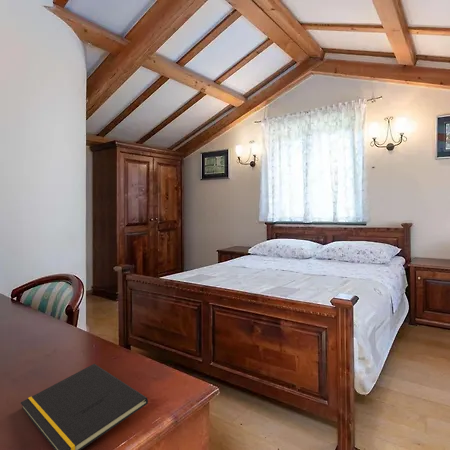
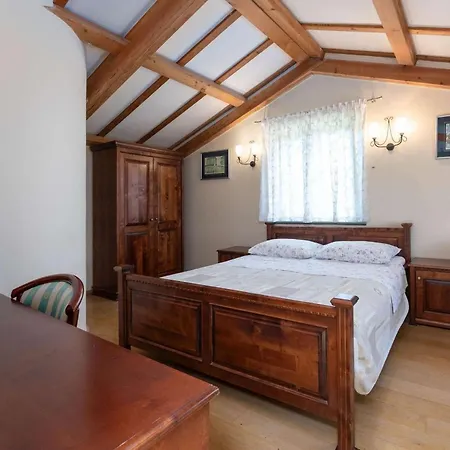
- notepad (82, 403)
